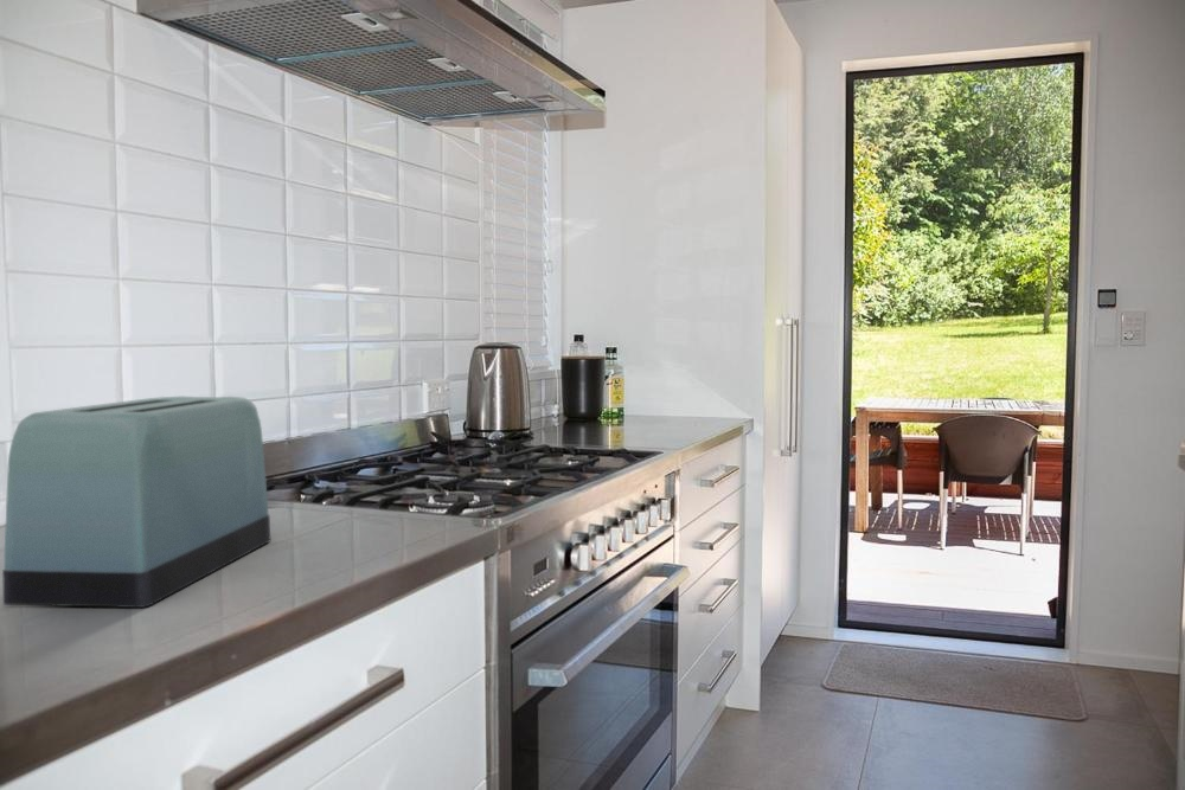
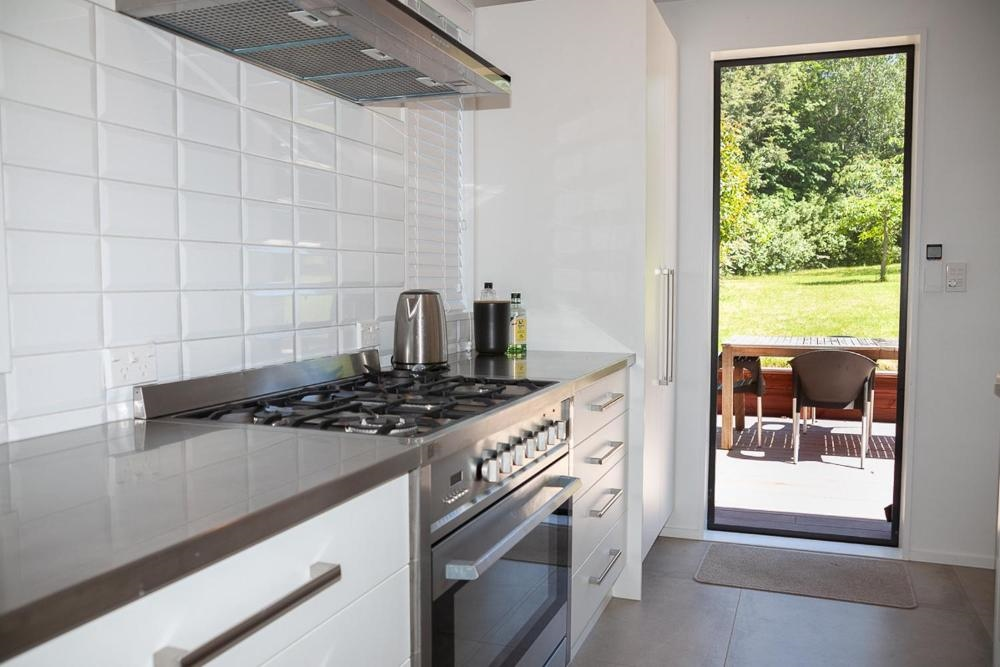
- toaster (154, 486)
